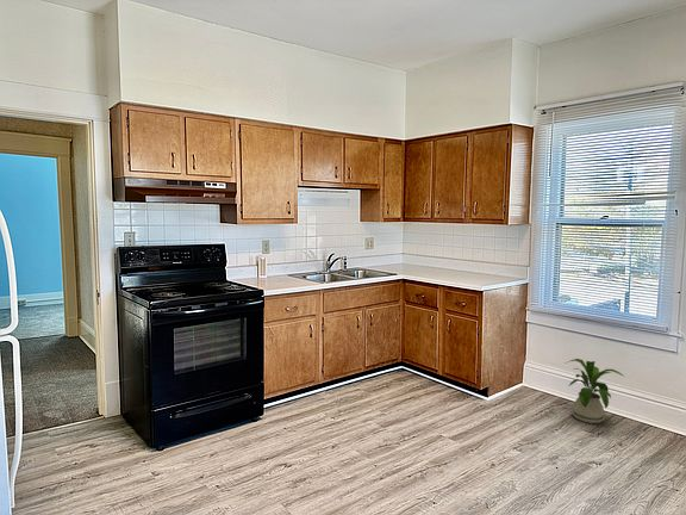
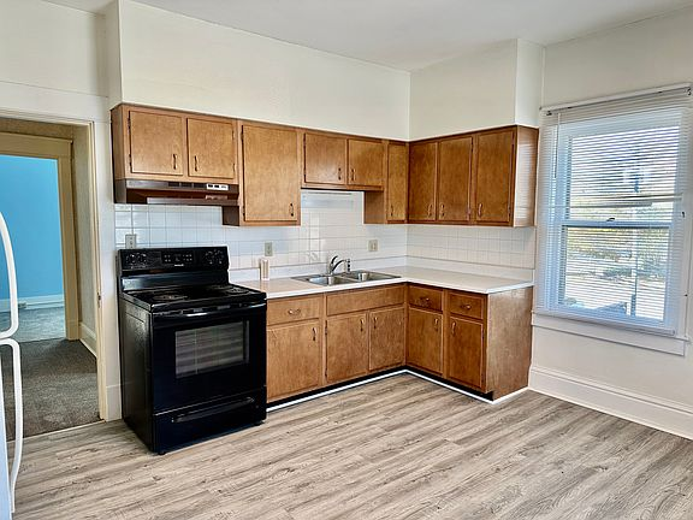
- house plant (594, 385)
